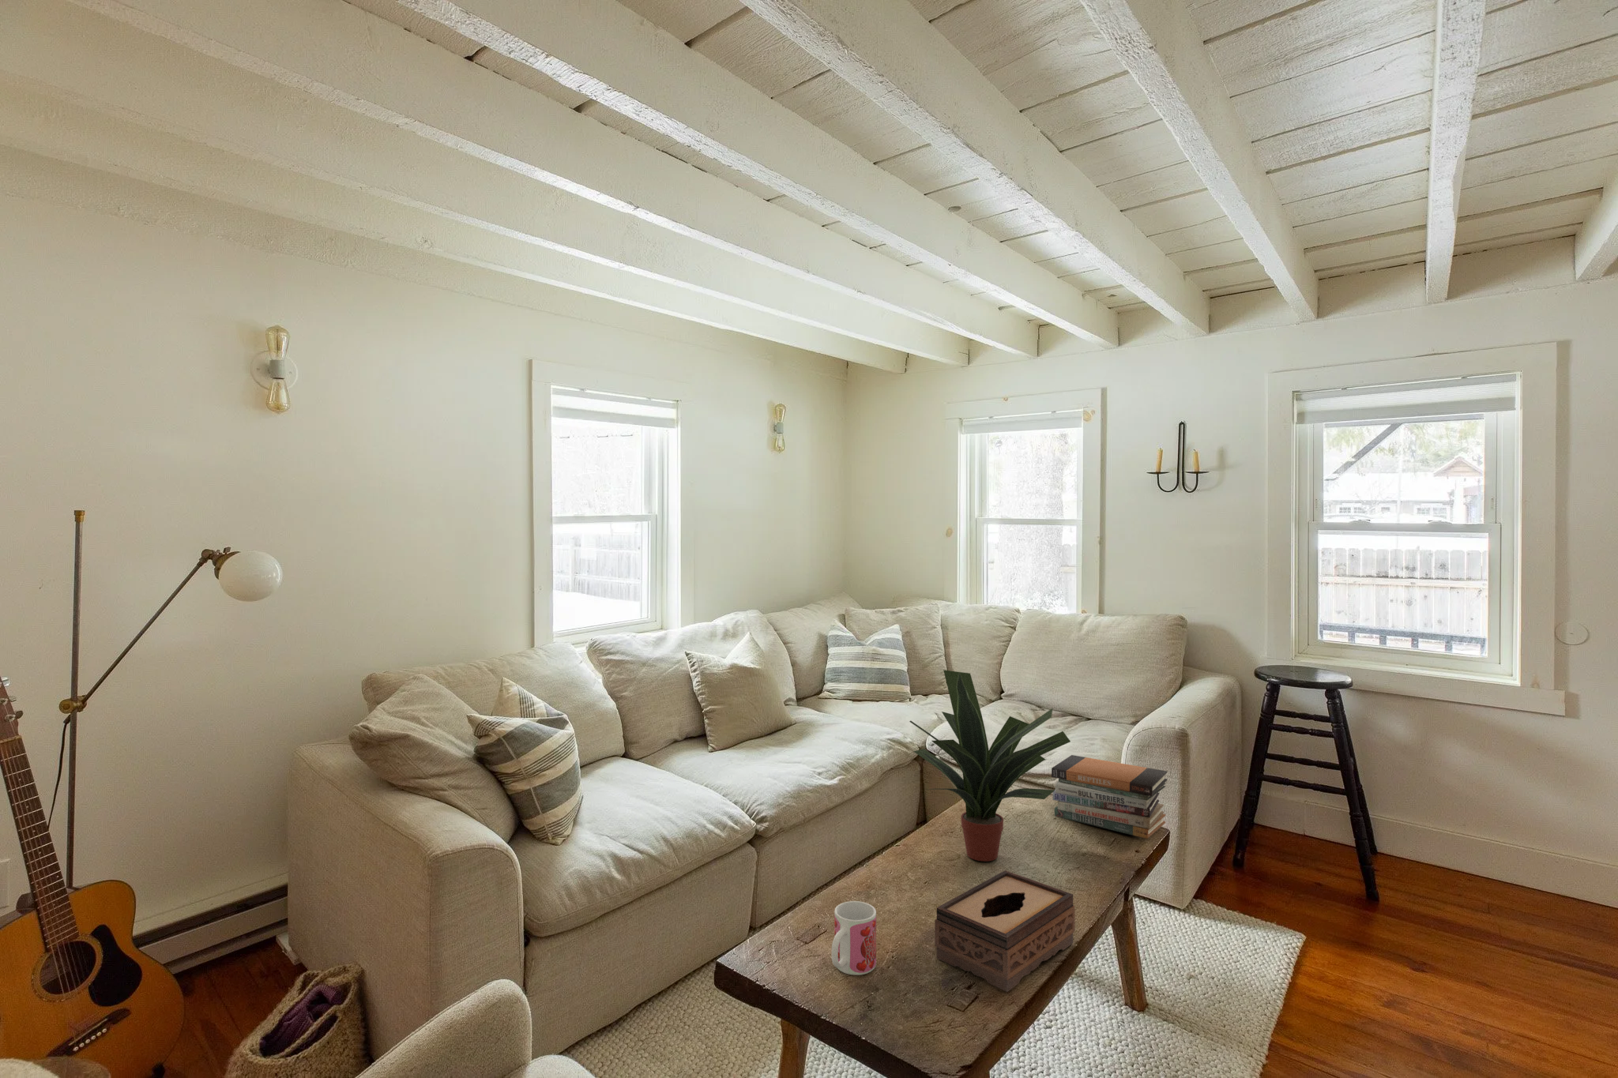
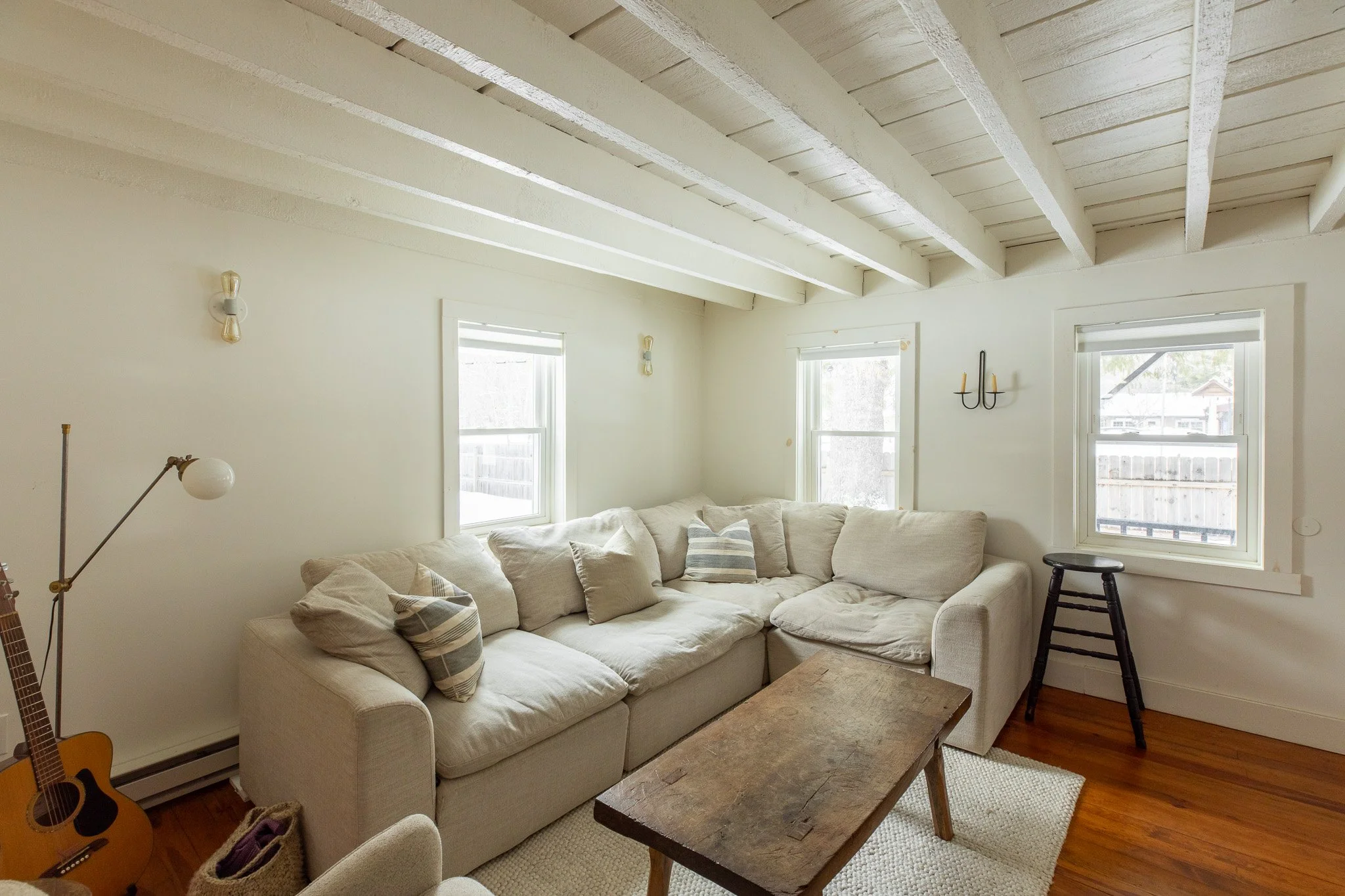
- mug (848, 941)
- potted plant (983, 766)
- book stack (1108, 794)
- tissue box (1006, 925)
